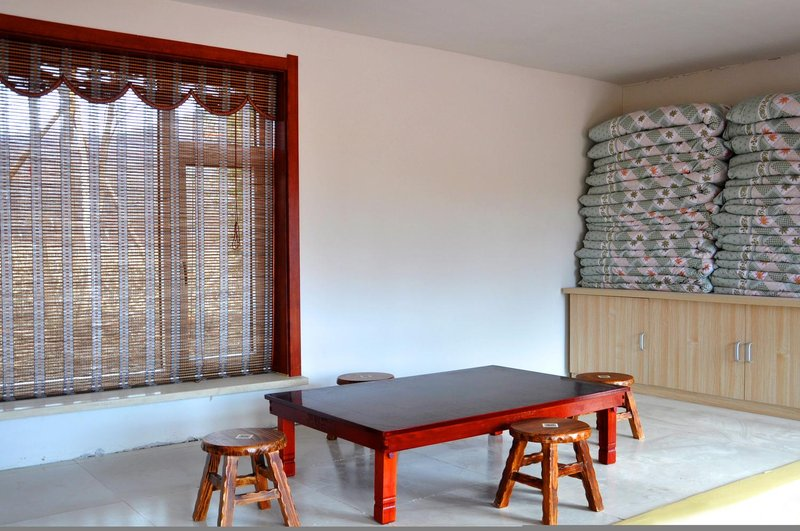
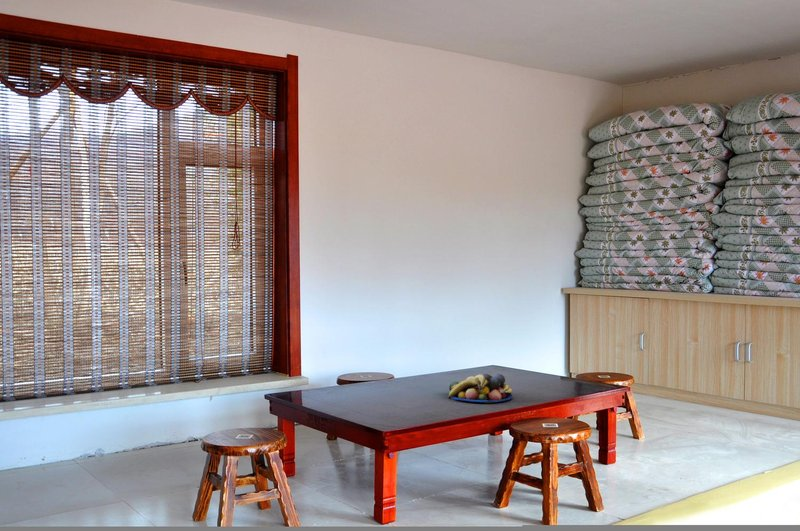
+ fruit bowl (480, 385)
